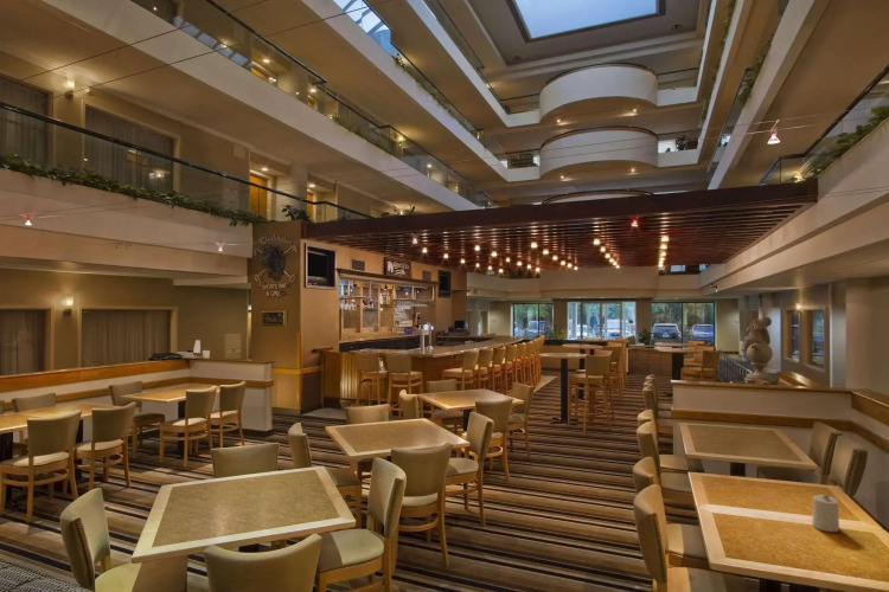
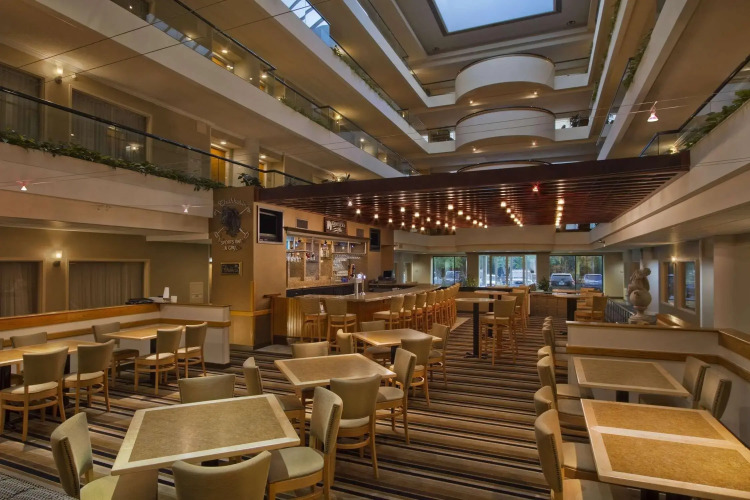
- candle (825, 509)
